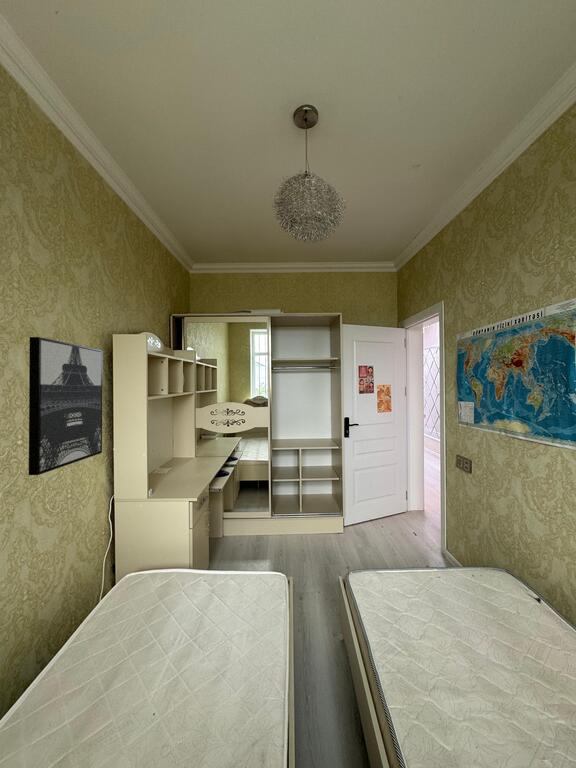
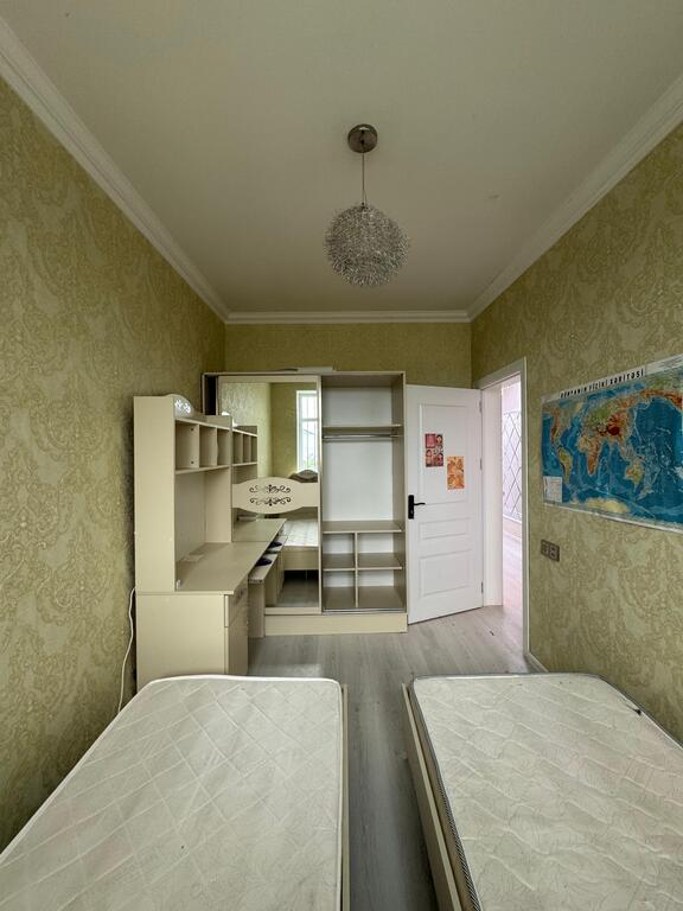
- wall art (71, 403)
